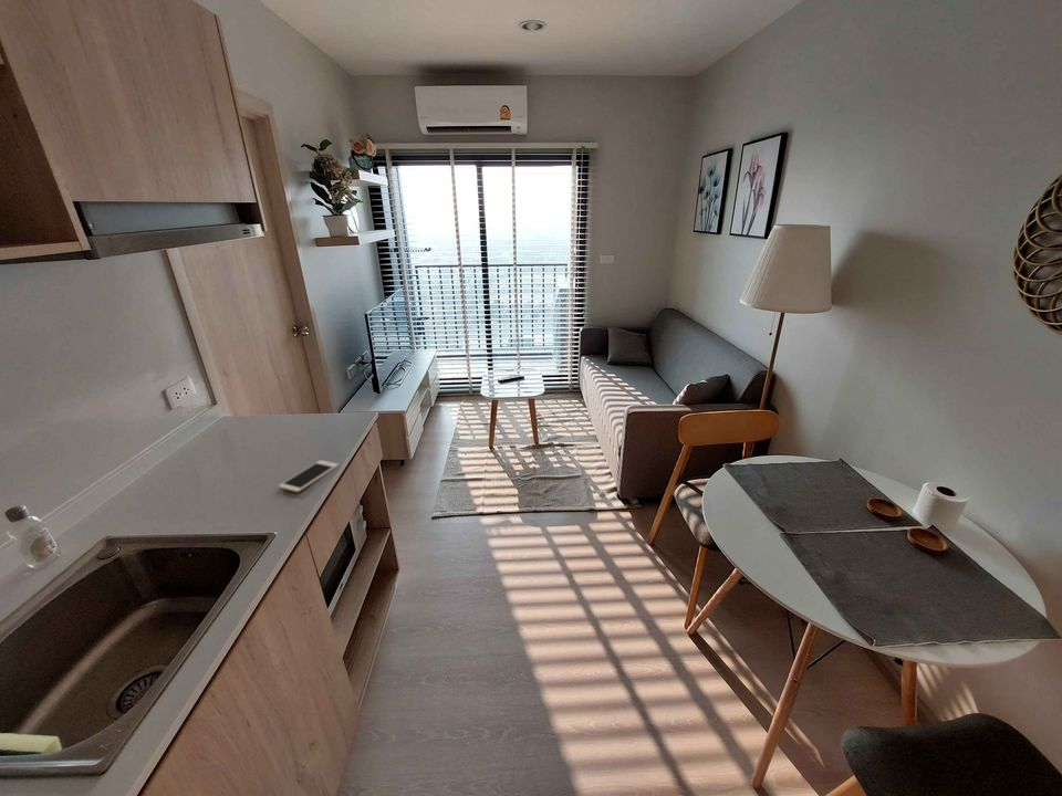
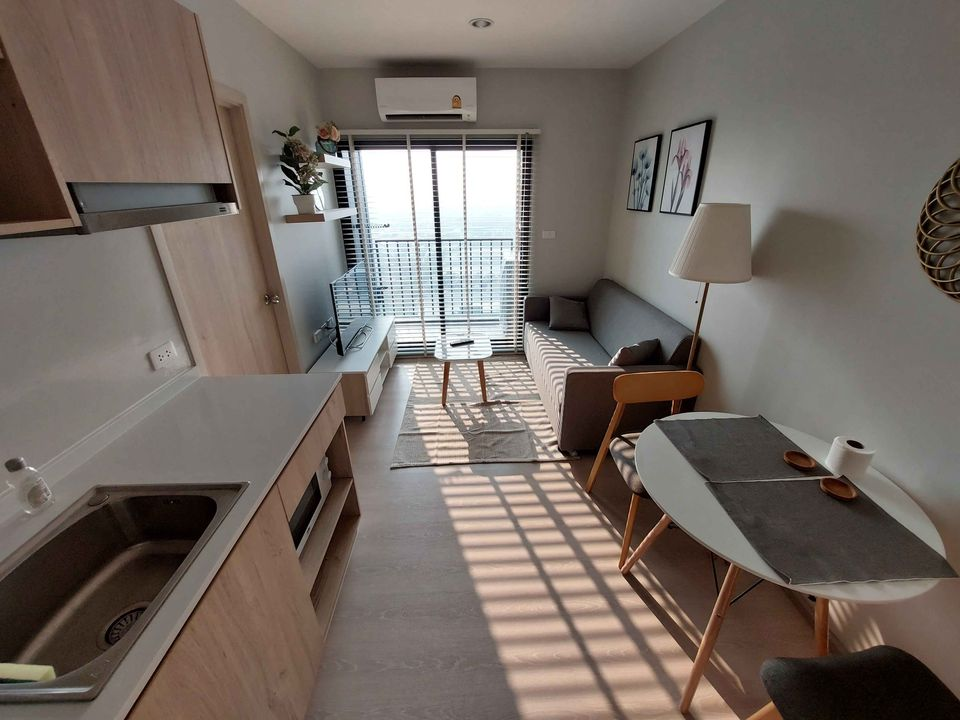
- cell phone (310, 474)
